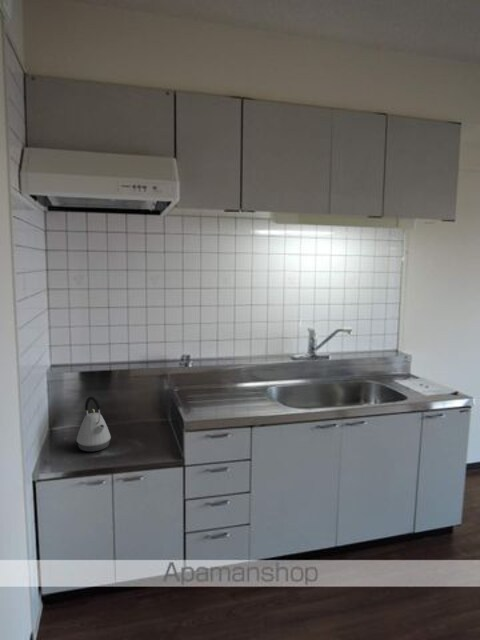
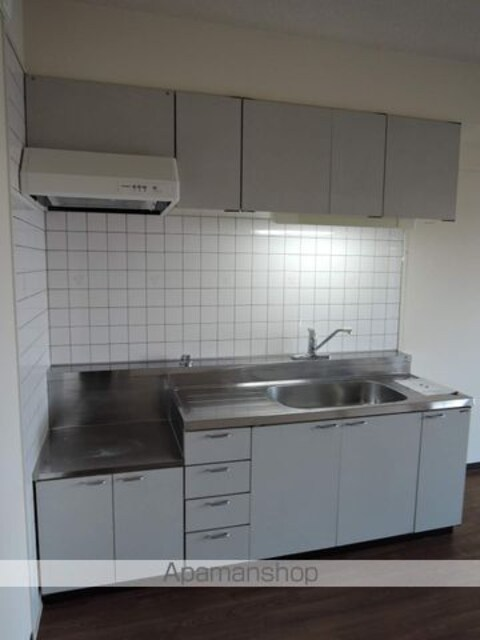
- kettle (93, 422)
